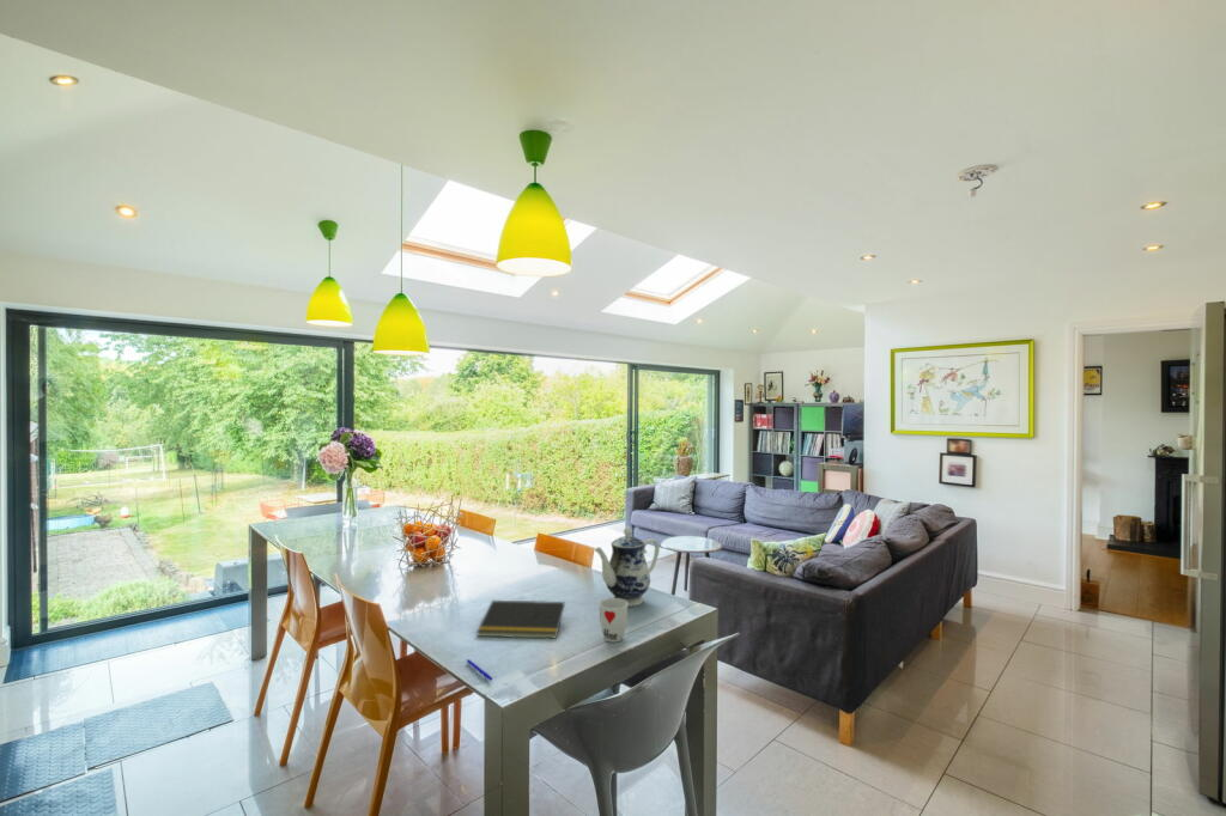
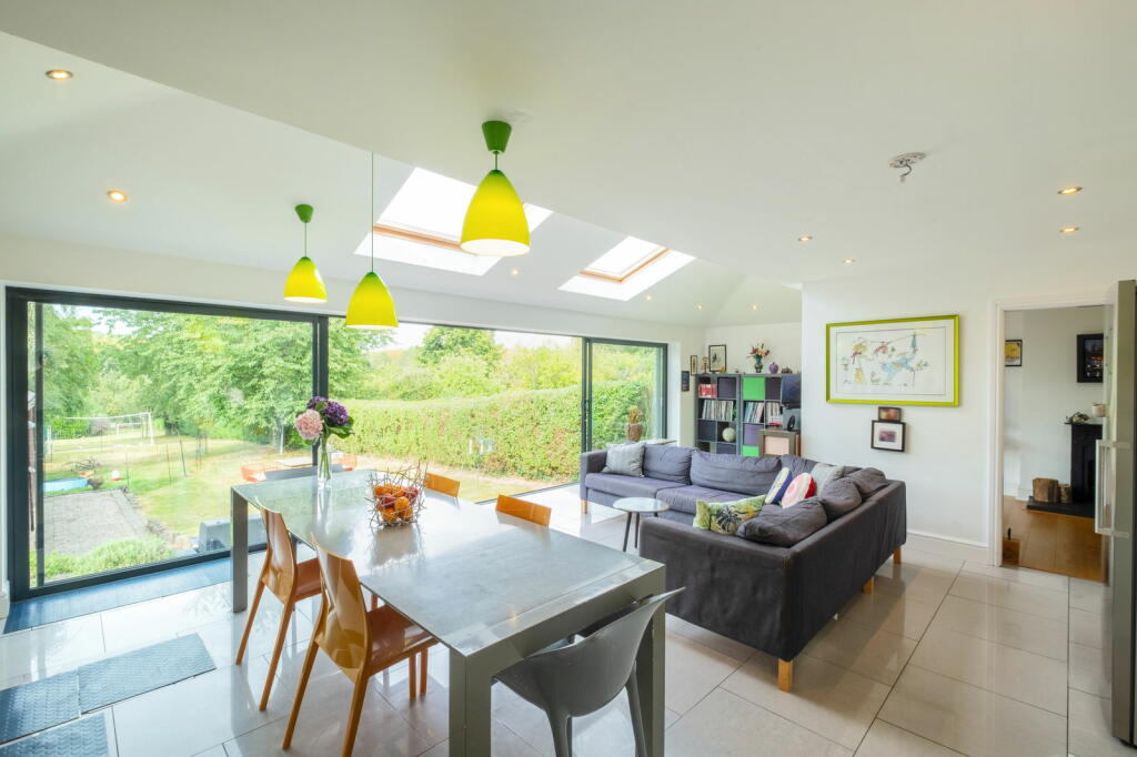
- cup (613, 620)
- pen (478, 669)
- notepad (522, 617)
- teapot (627, 564)
